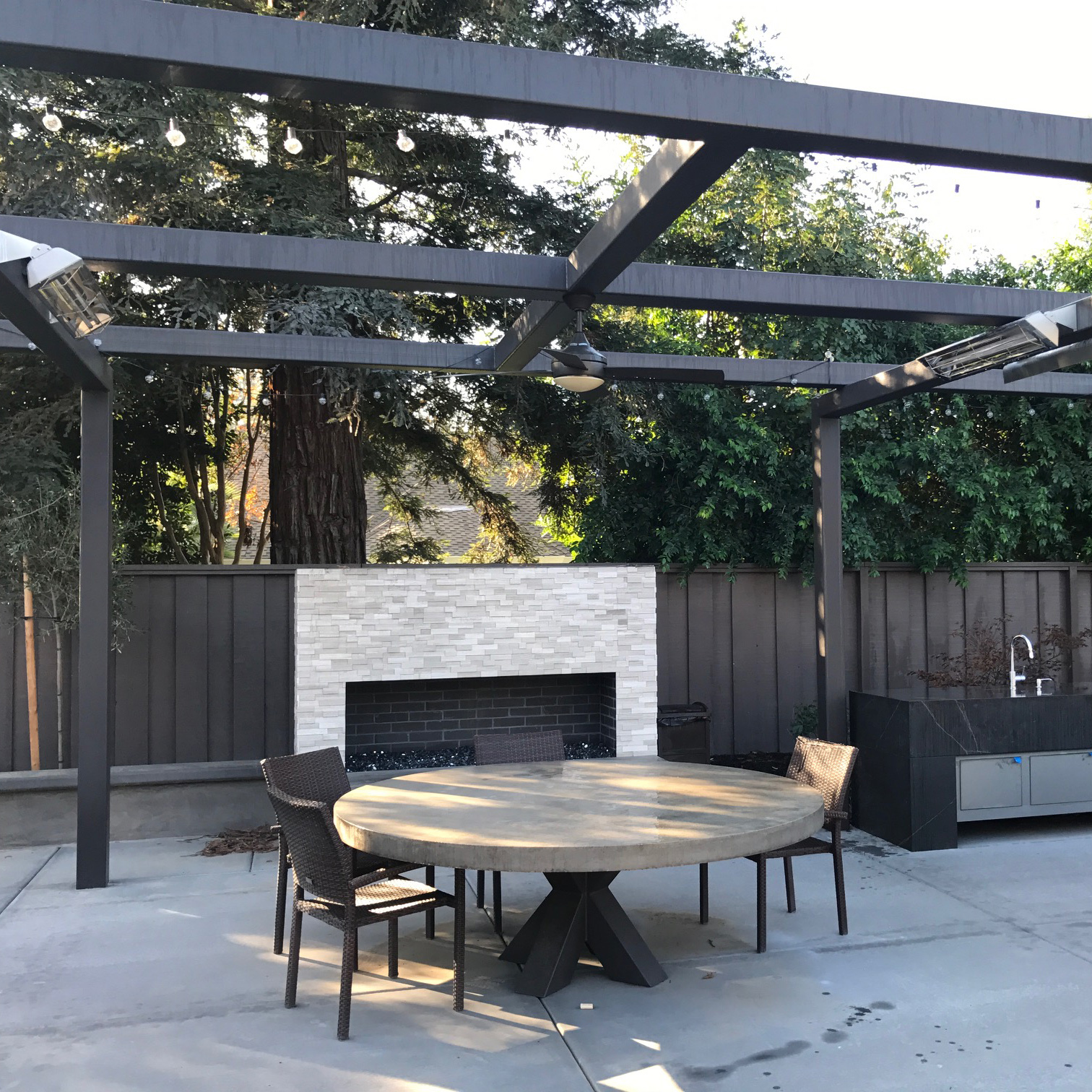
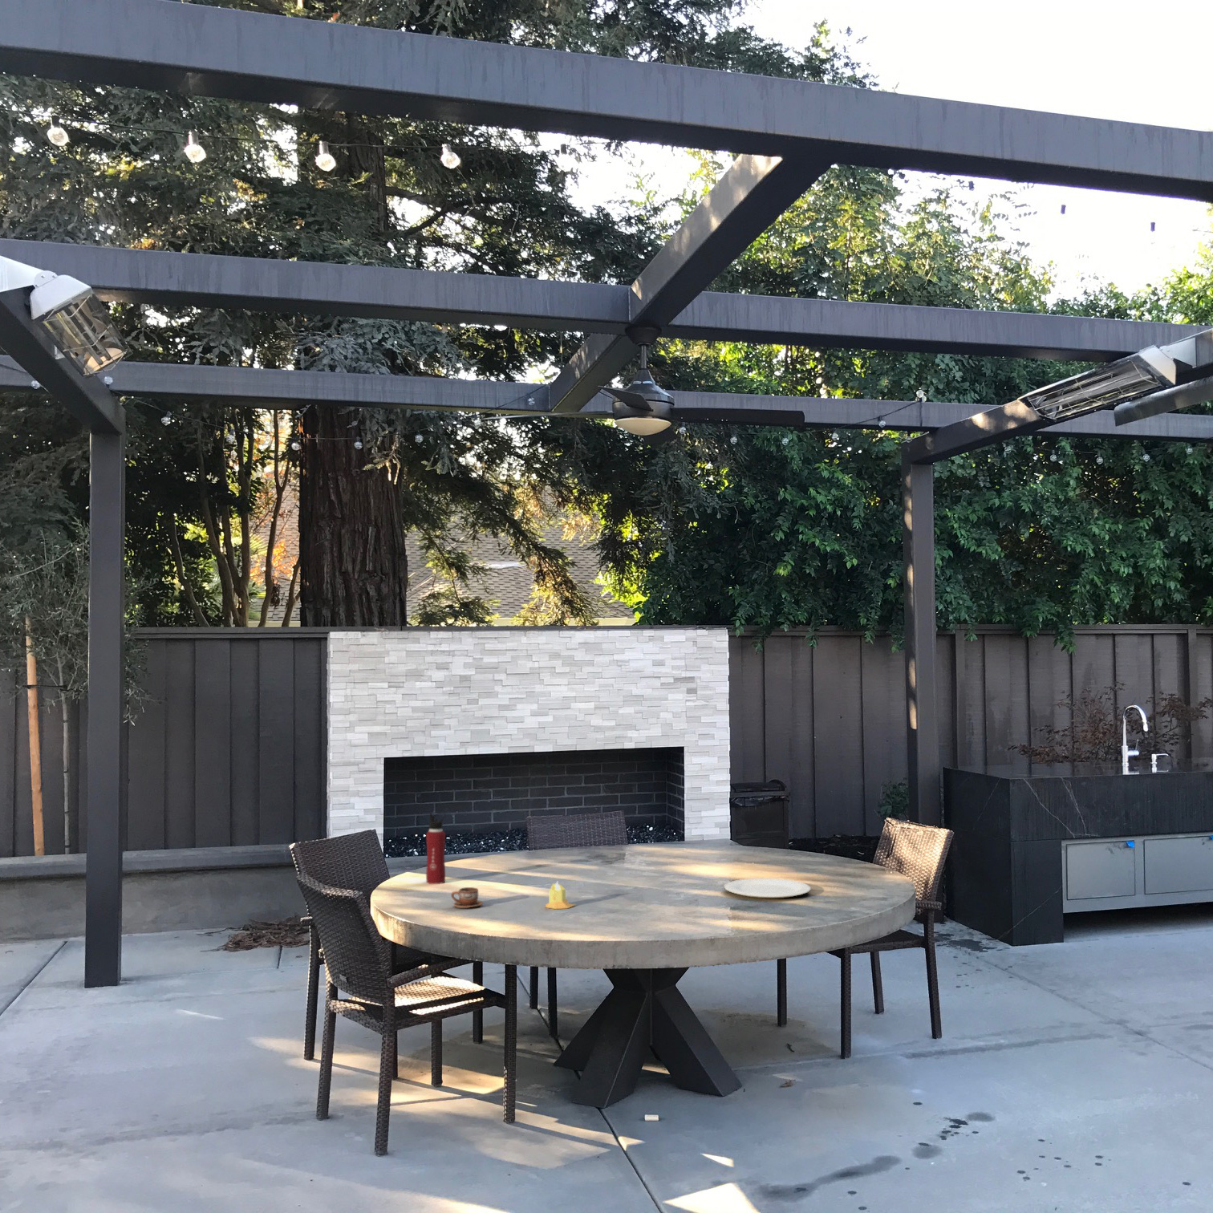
+ water bottle (435, 848)
+ plate (766, 889)
+ cup (467, 896)
+ candle (559, 893)
